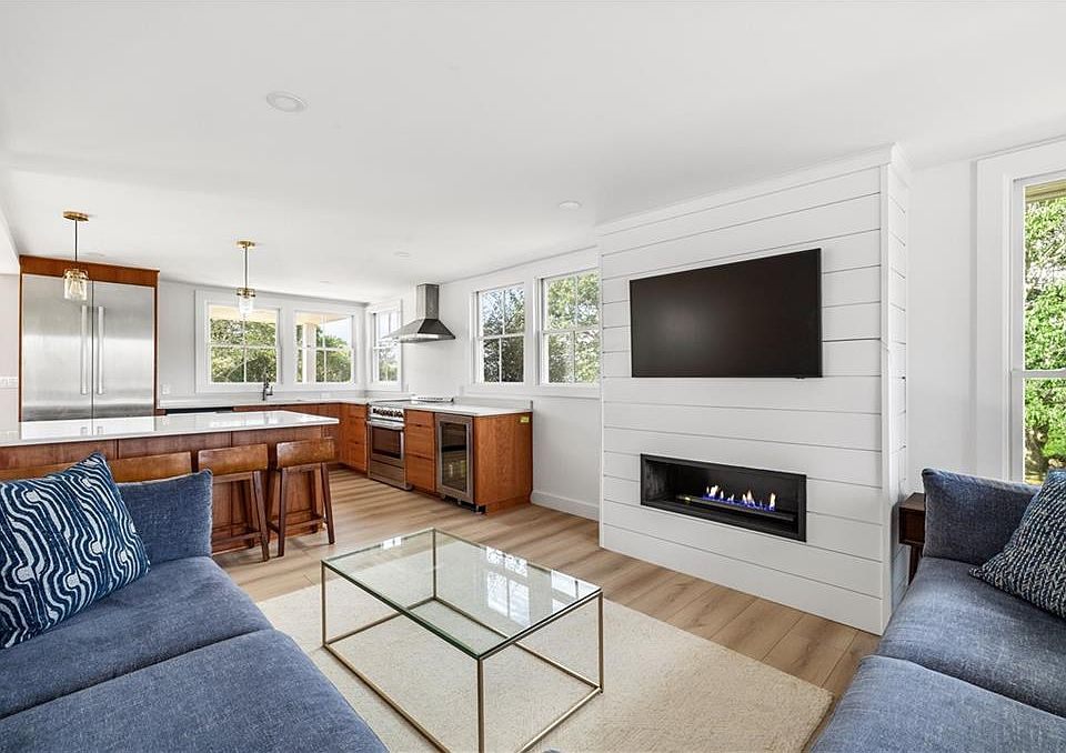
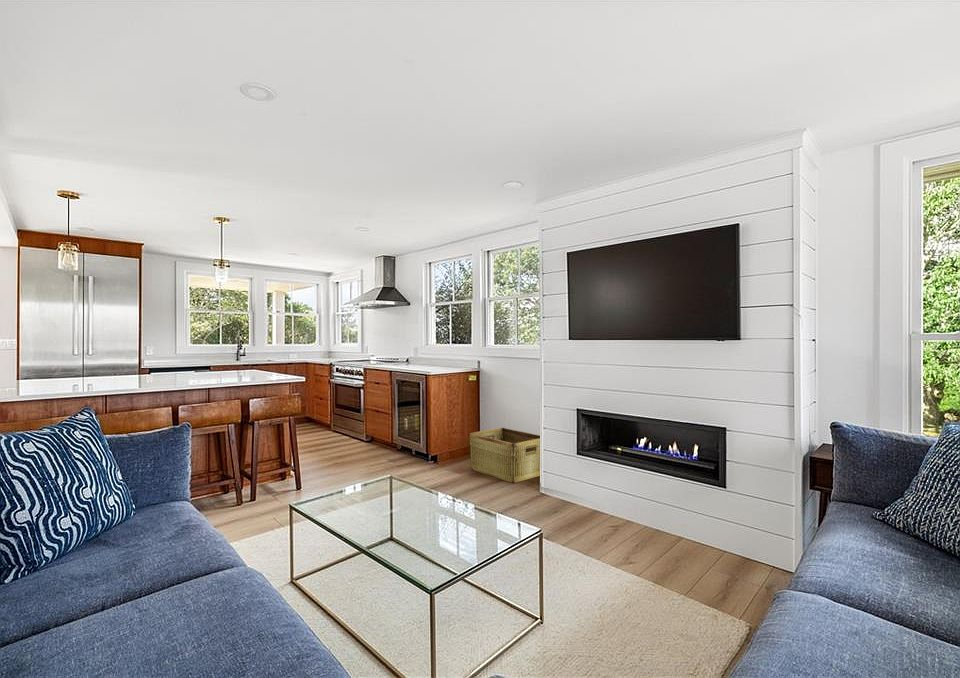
+ hamper (507, 453)
